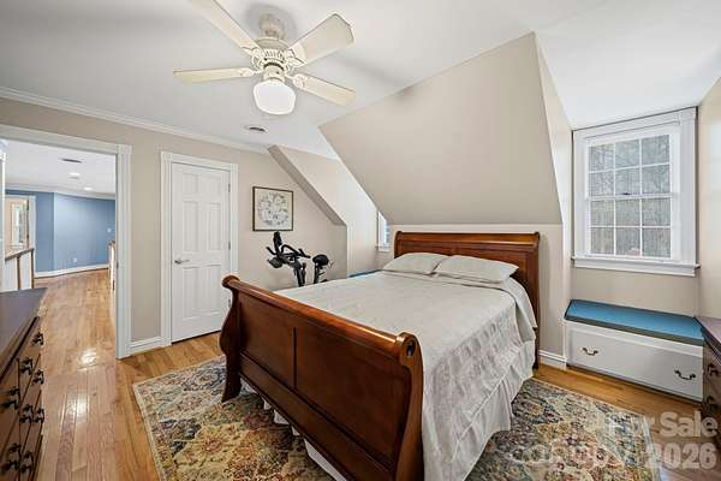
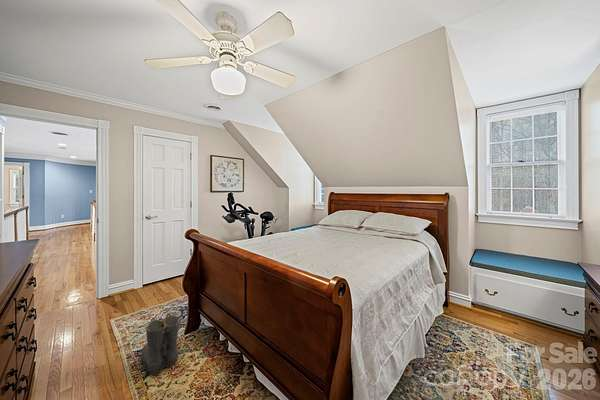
+ boots (161, 337)
